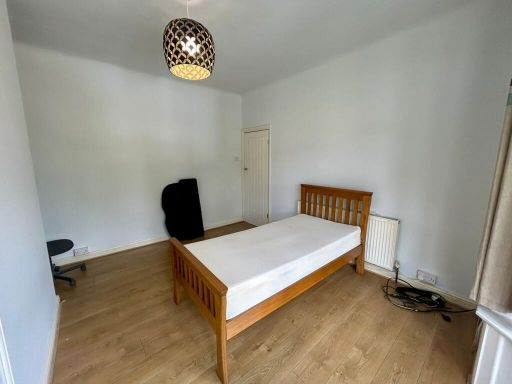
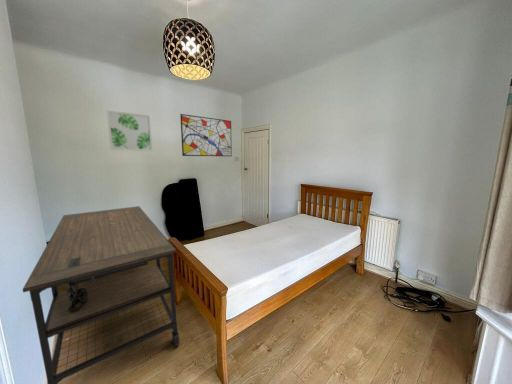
+ desk (112, 268)
+ wall art (208, 137)
+ wall art (131, 132)
